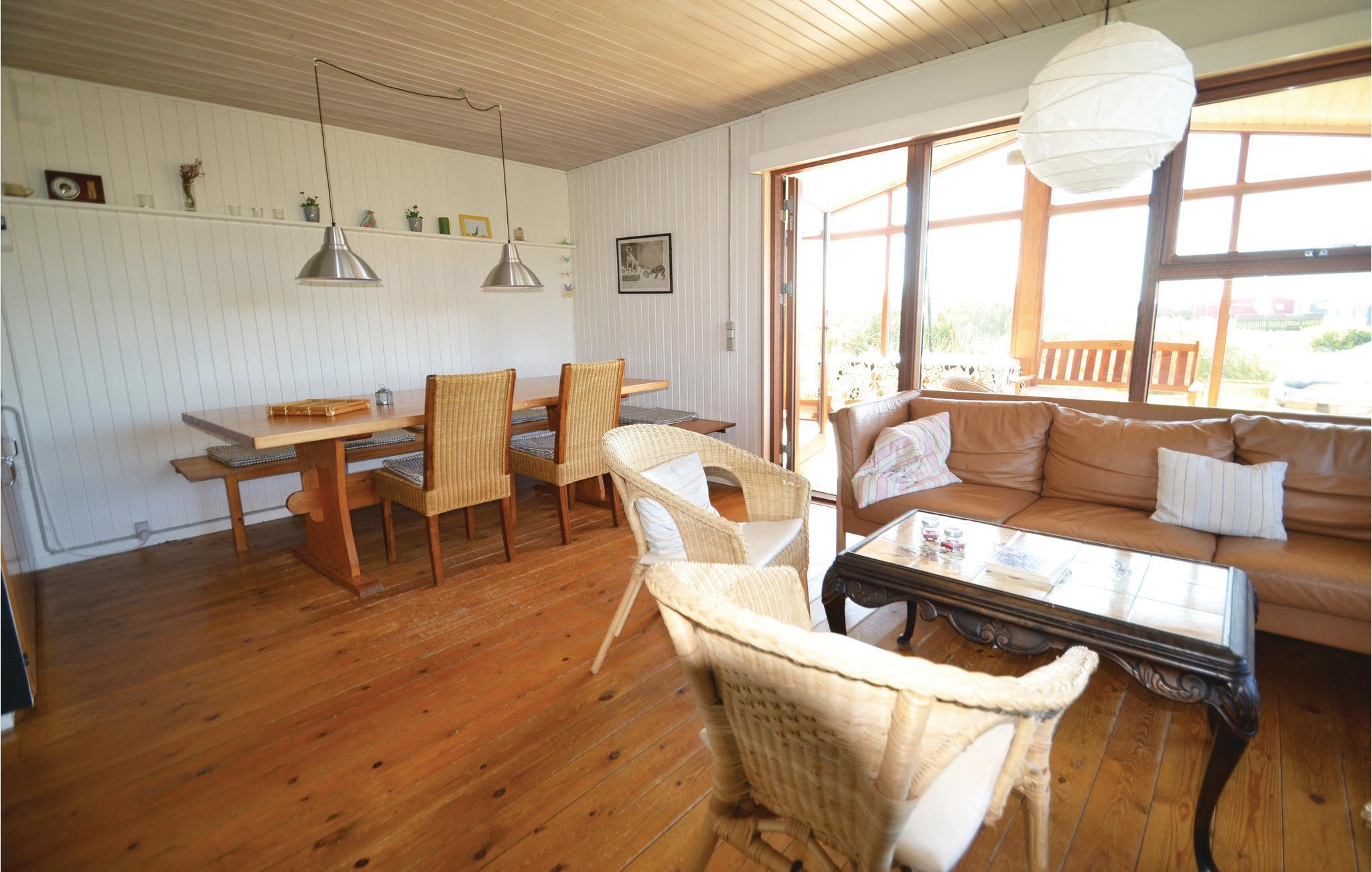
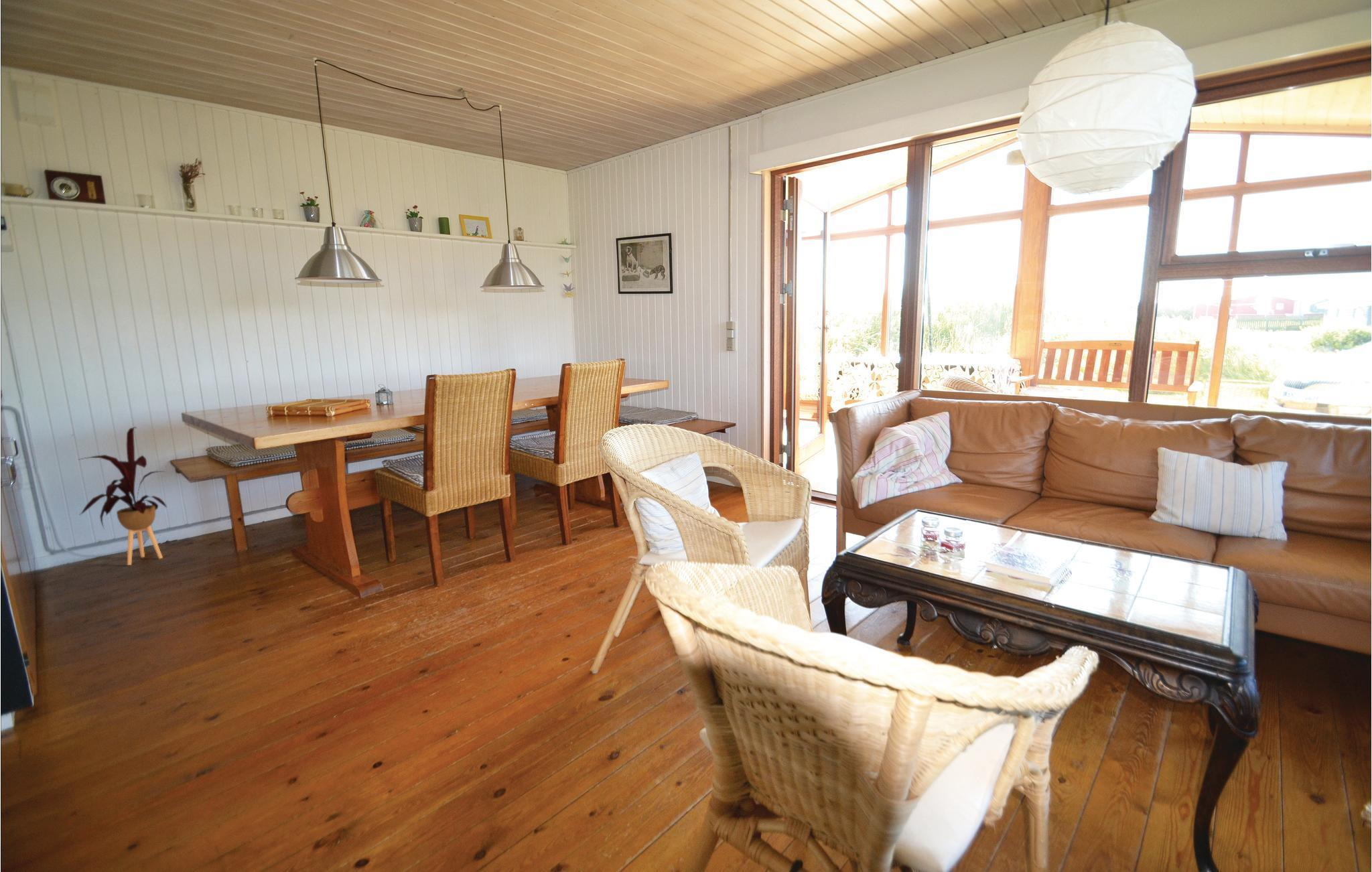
+ house plant (124, 496)
